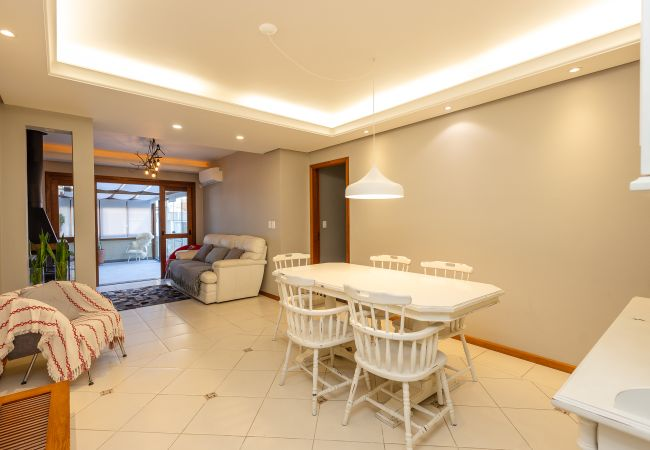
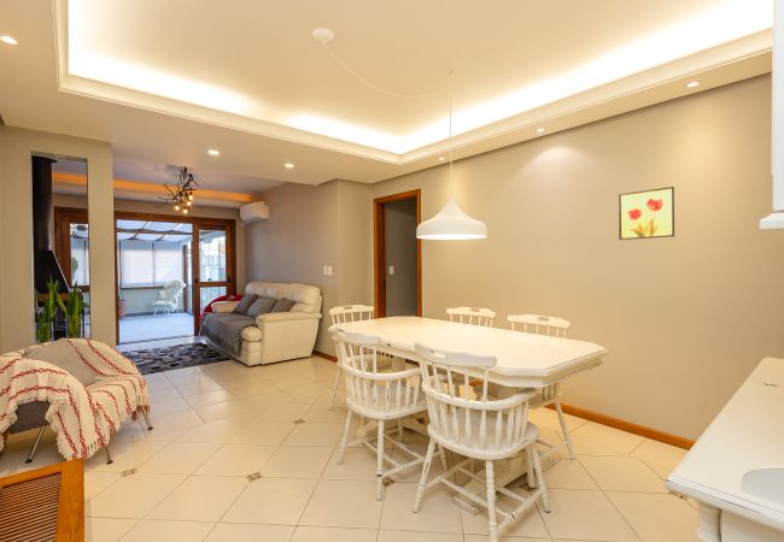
+ wall art (645, 214)
